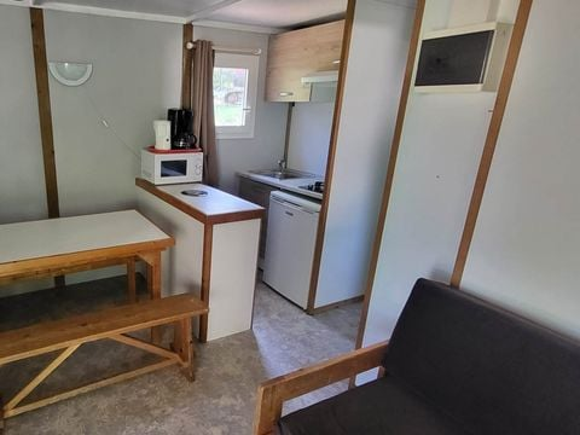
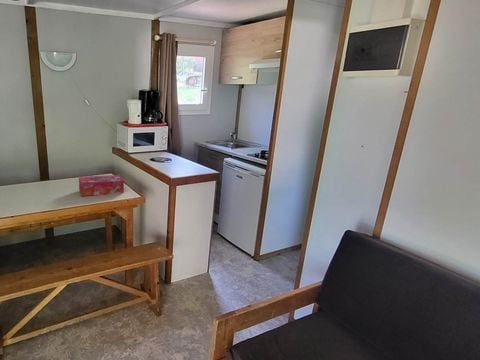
+ tissue box (101, 185)
